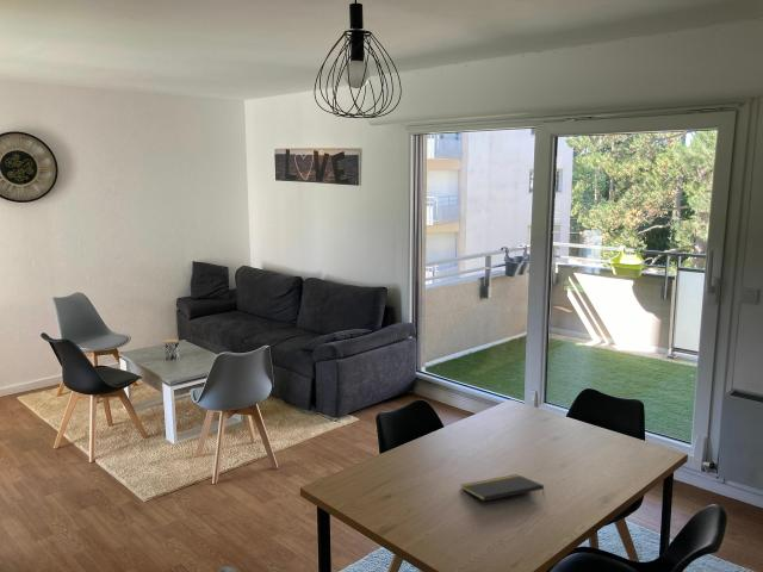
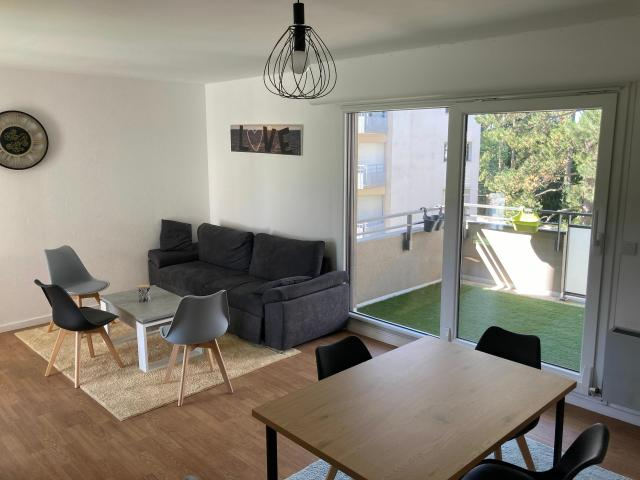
- notepad (501, 486)
